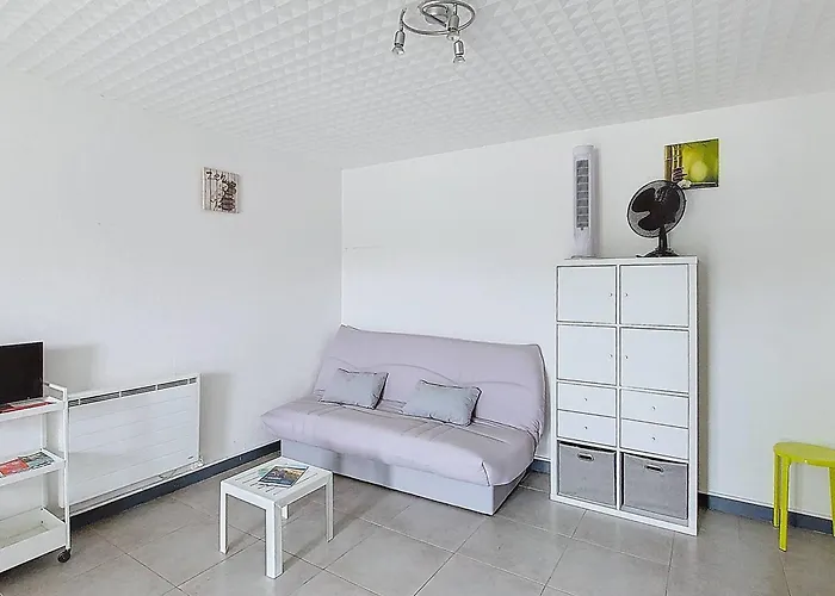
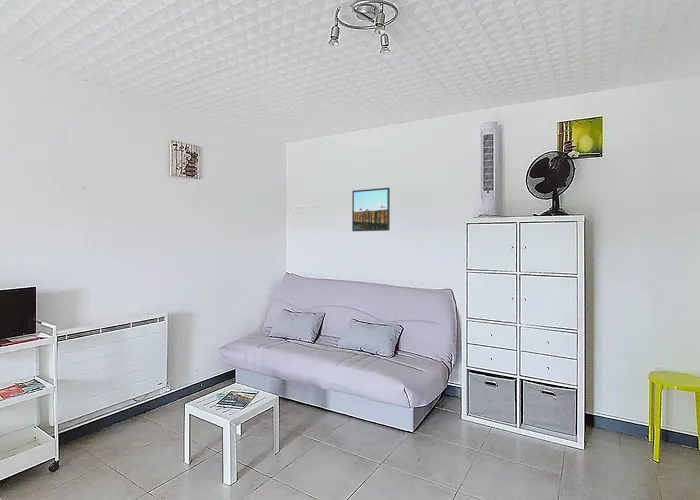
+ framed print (370, 210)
